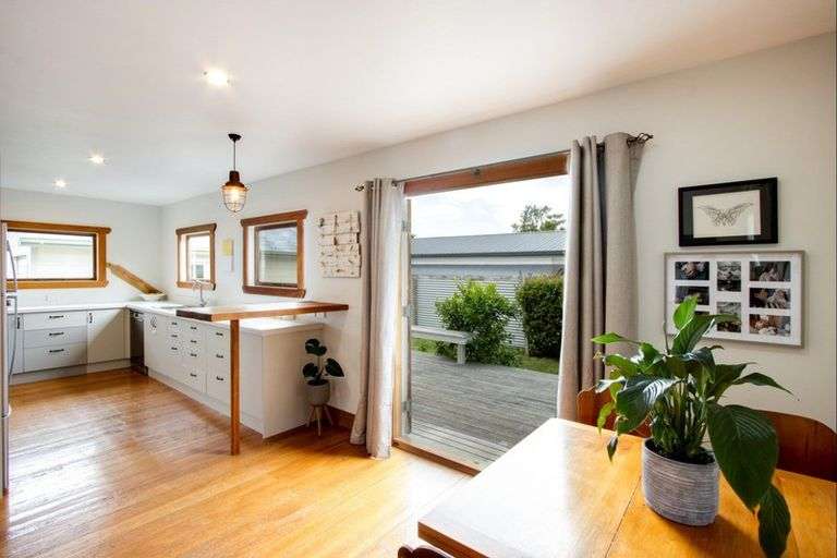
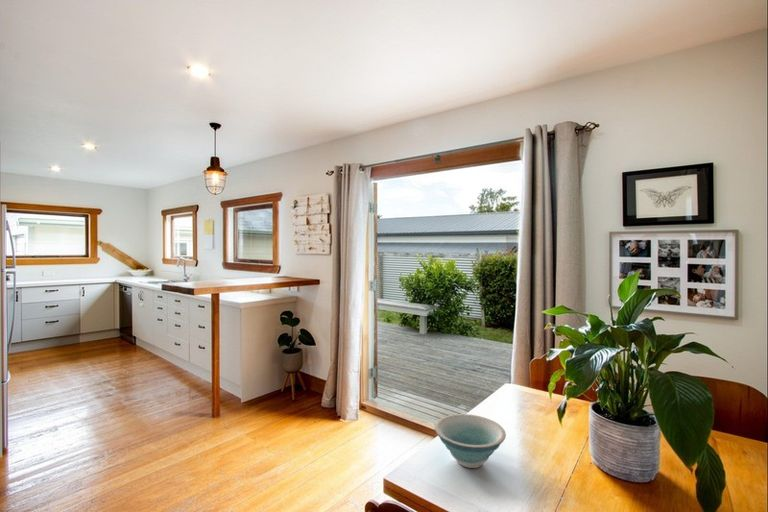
+ bowl (469, 444)
